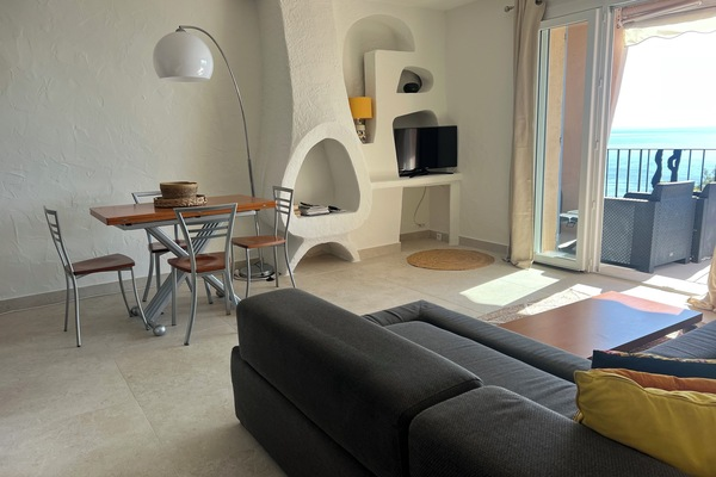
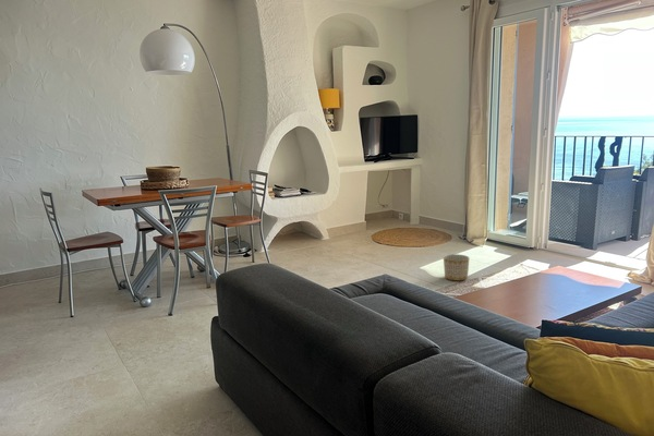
+ planter (456, 267)
